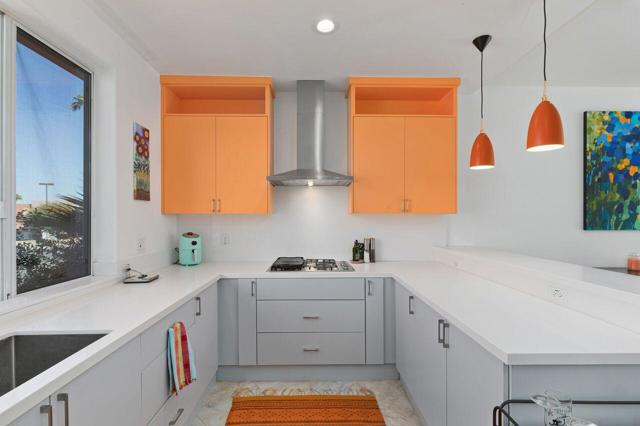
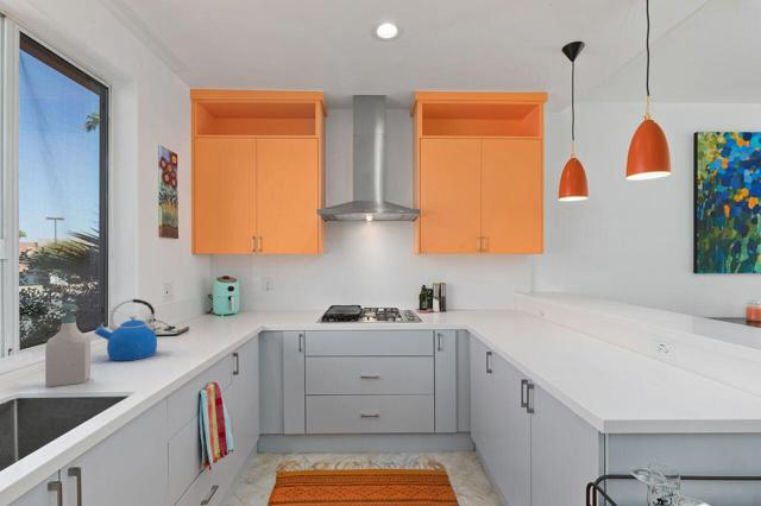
+ kettle (126, 328)
+ soap bottle (69, 342)
